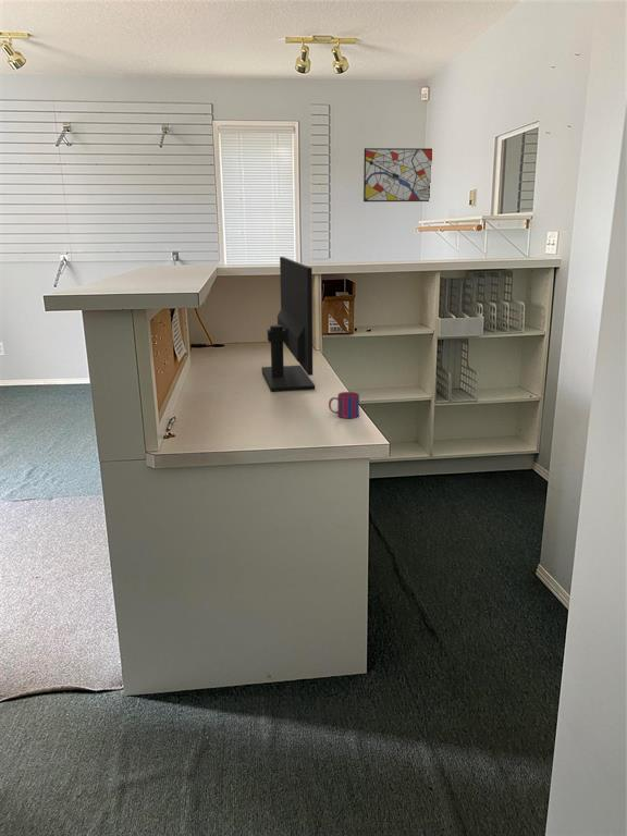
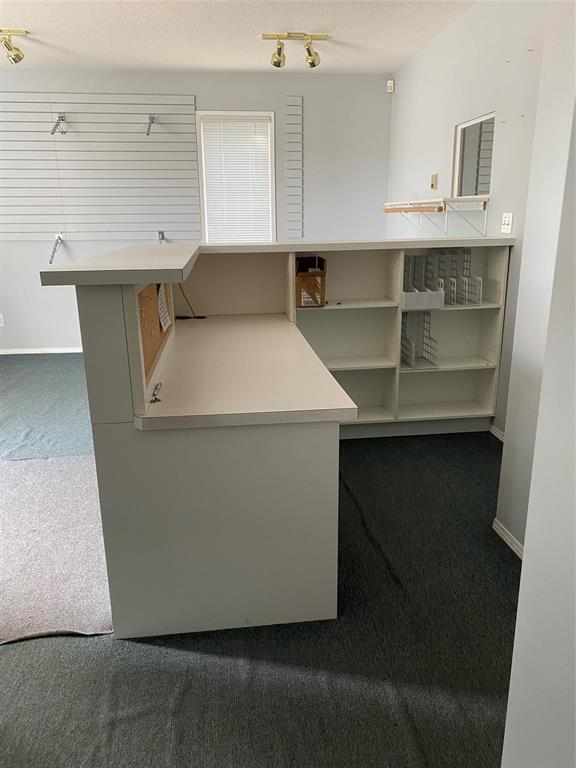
- monitor (285, 322)
- mug (343, 405)
- wall art (399, 175)
